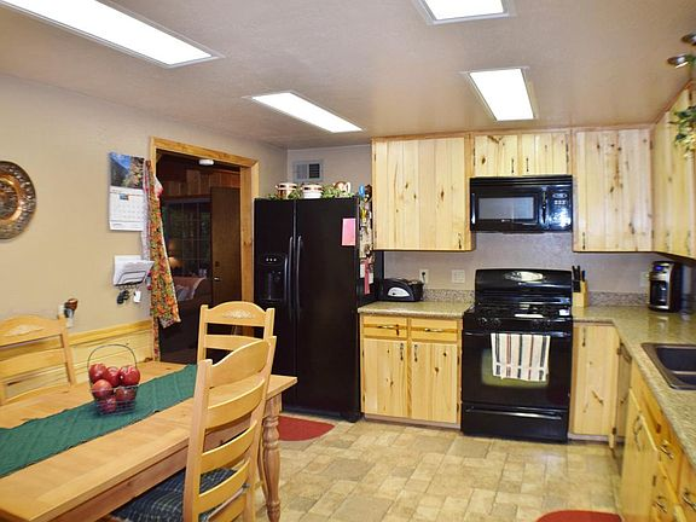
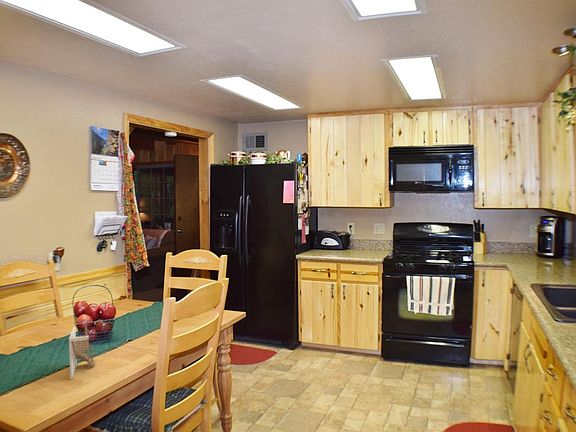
+ napkin holder (82, 343)
